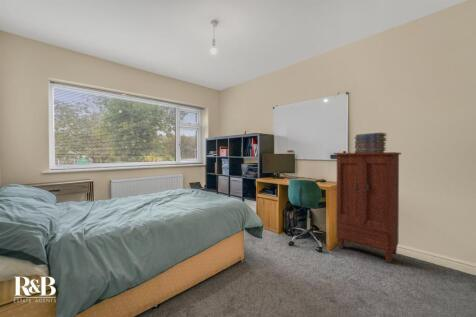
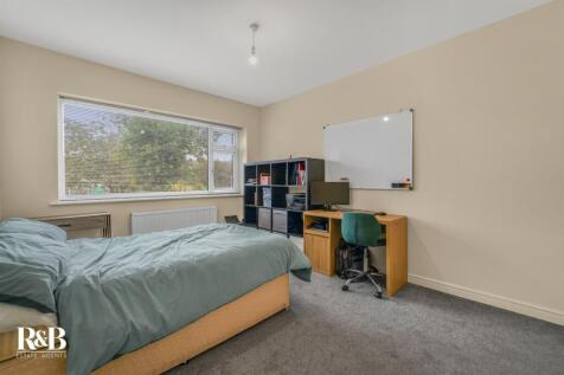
- book stack (370, 143)
- cabinet (366, 202)
